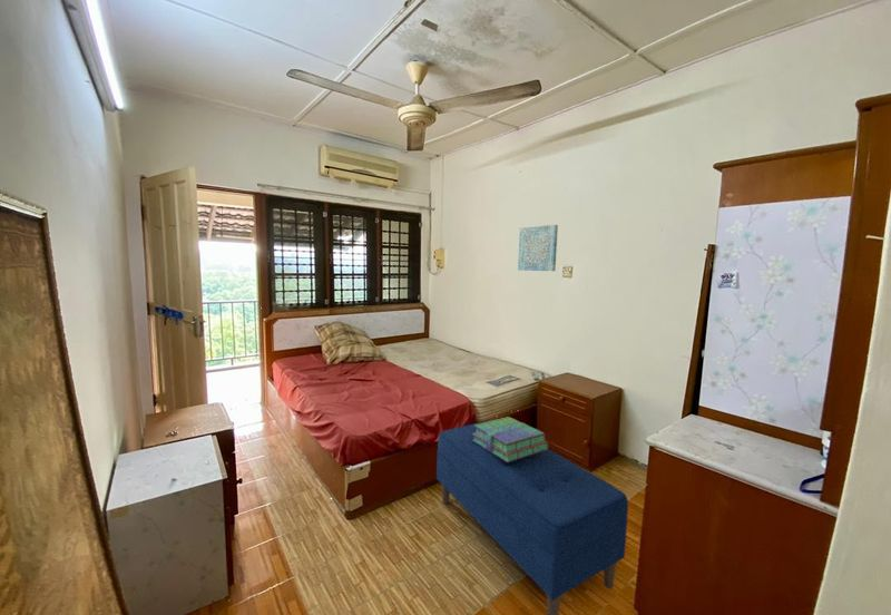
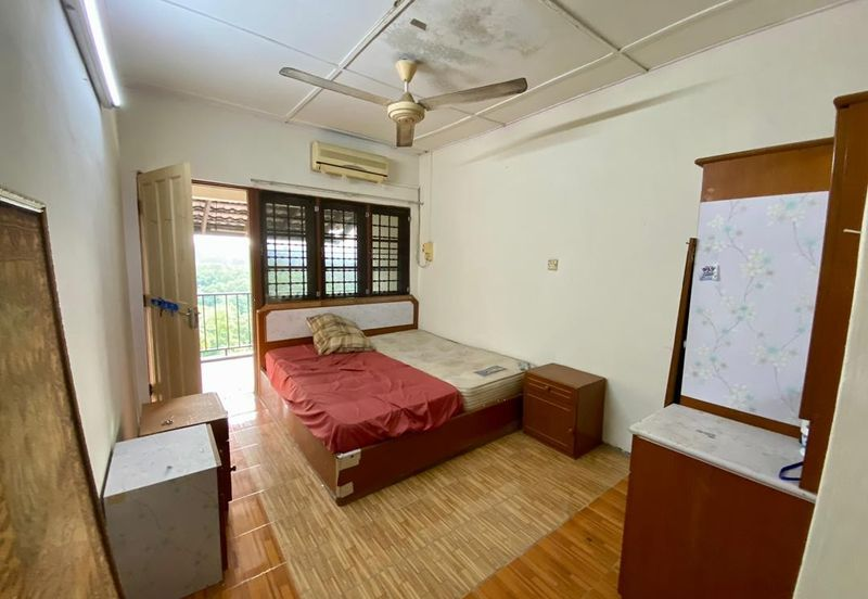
- bench (517, 498)
- stack of books (508, 440)
- wall art (537, 248)
